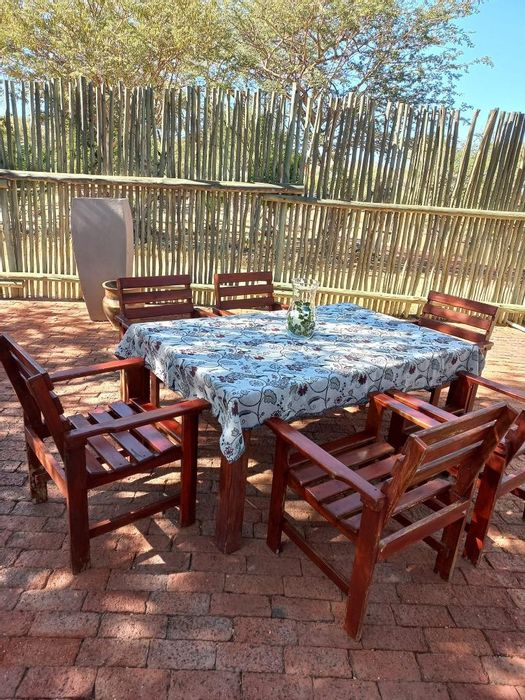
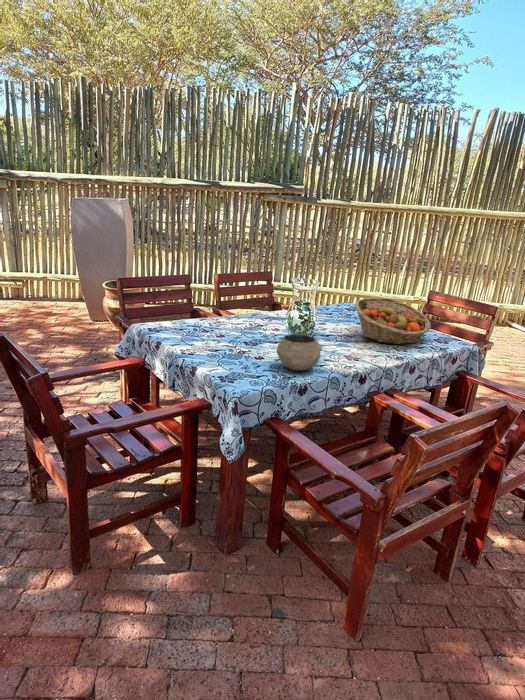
+ fruit basket (391, 320)
+ bowl (299, 353)
